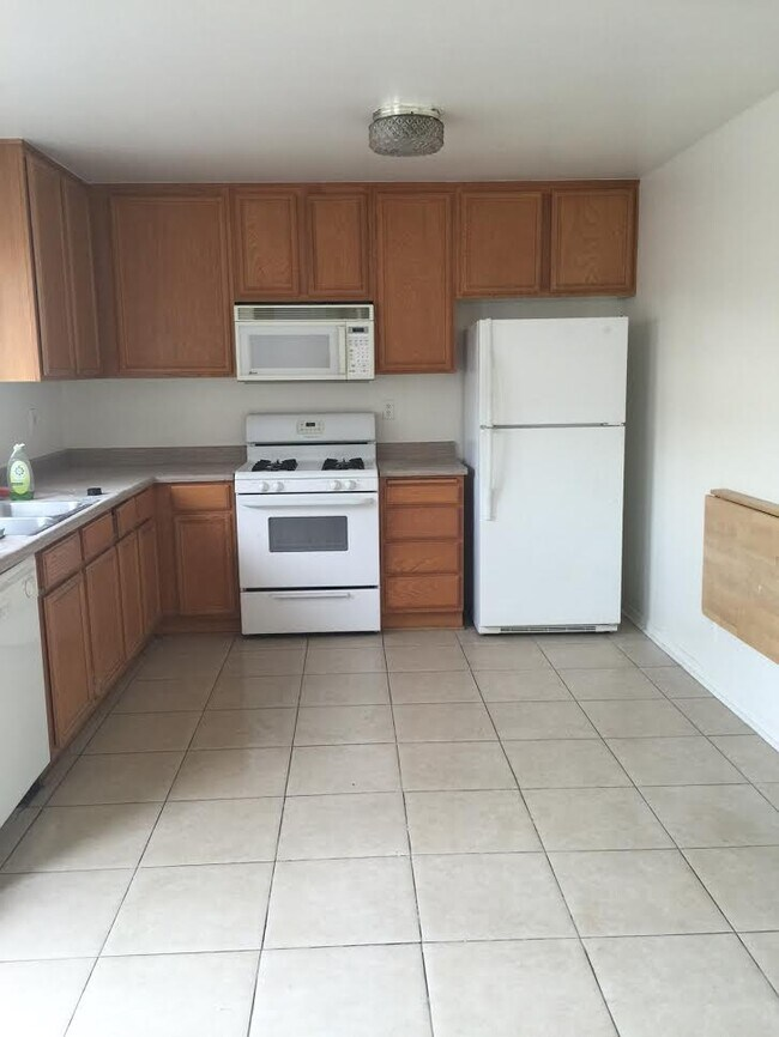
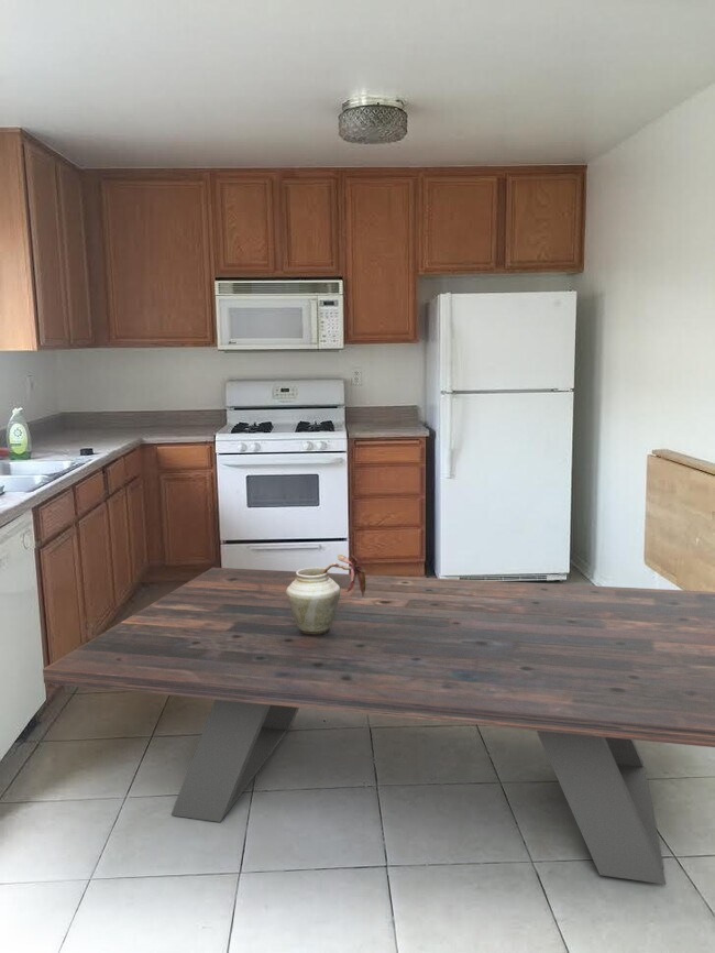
+ dining table (416, 708)
+ vase (326, 589)
